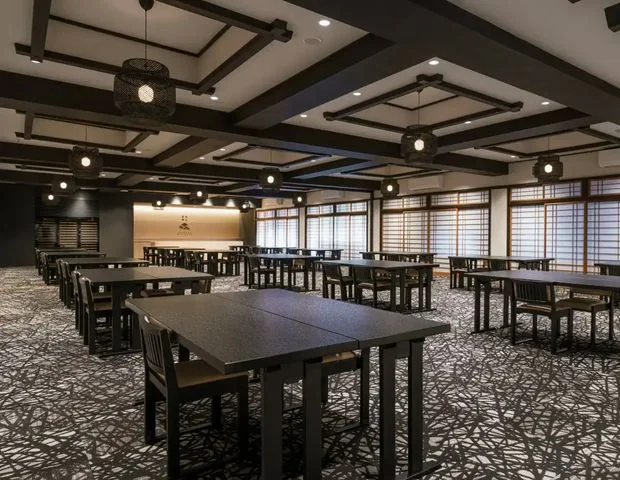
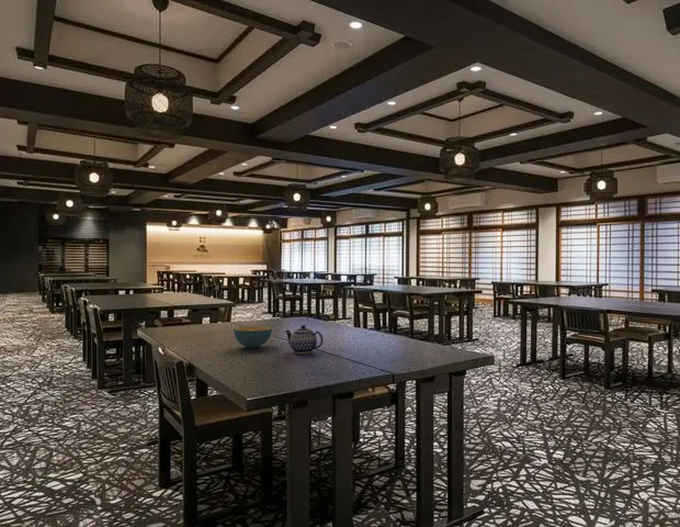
+ cereal bowl (252, 337)
+ teapot (303, 338)
